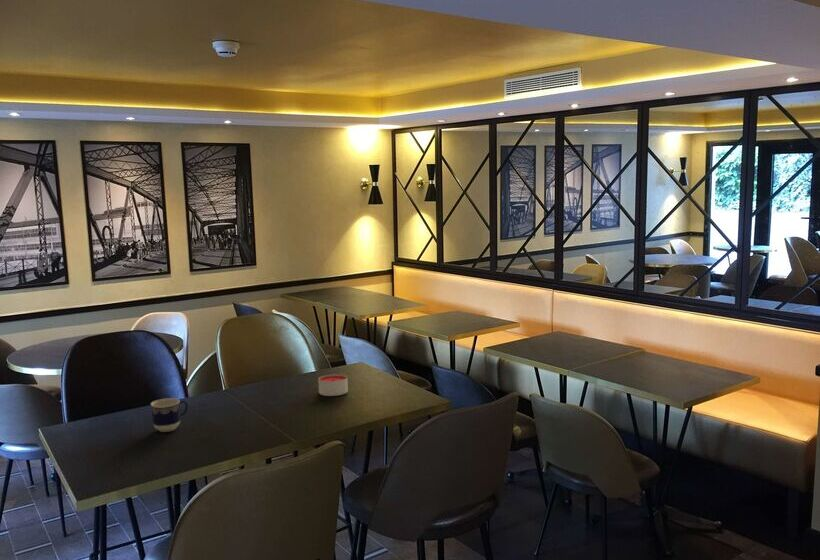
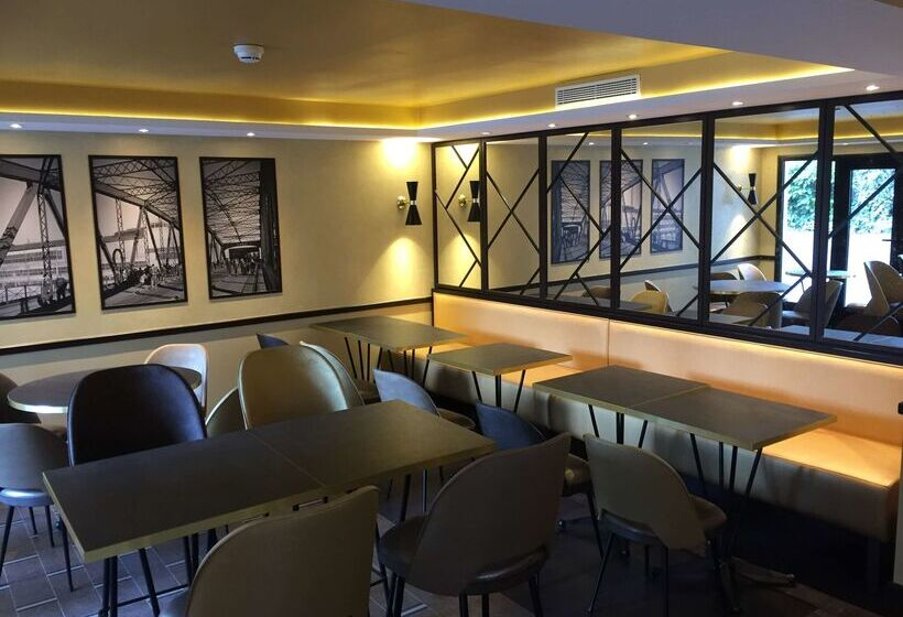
- cup (170, 414)
- candle (333, 384)
